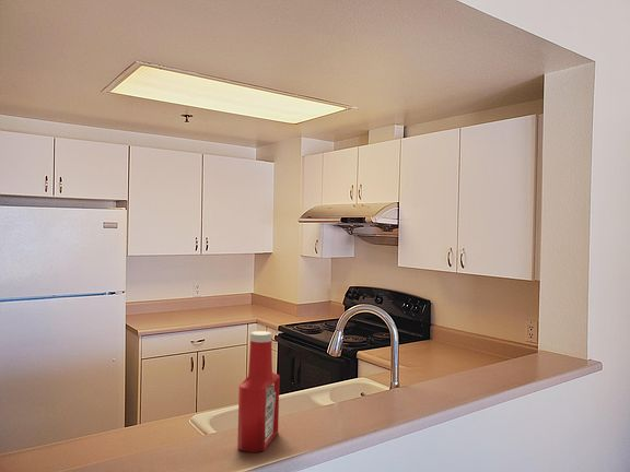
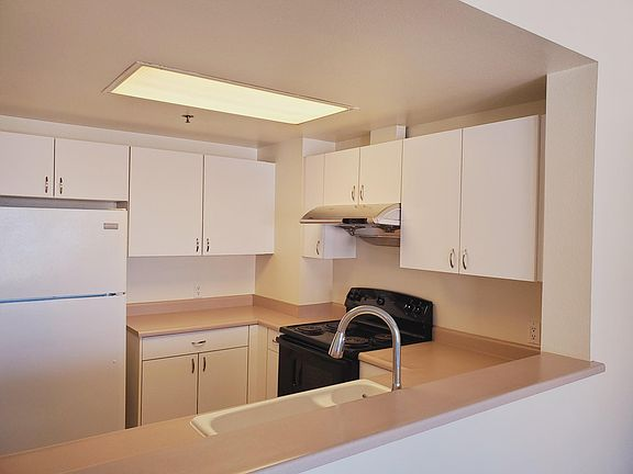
- soap bottle (259, 386)
